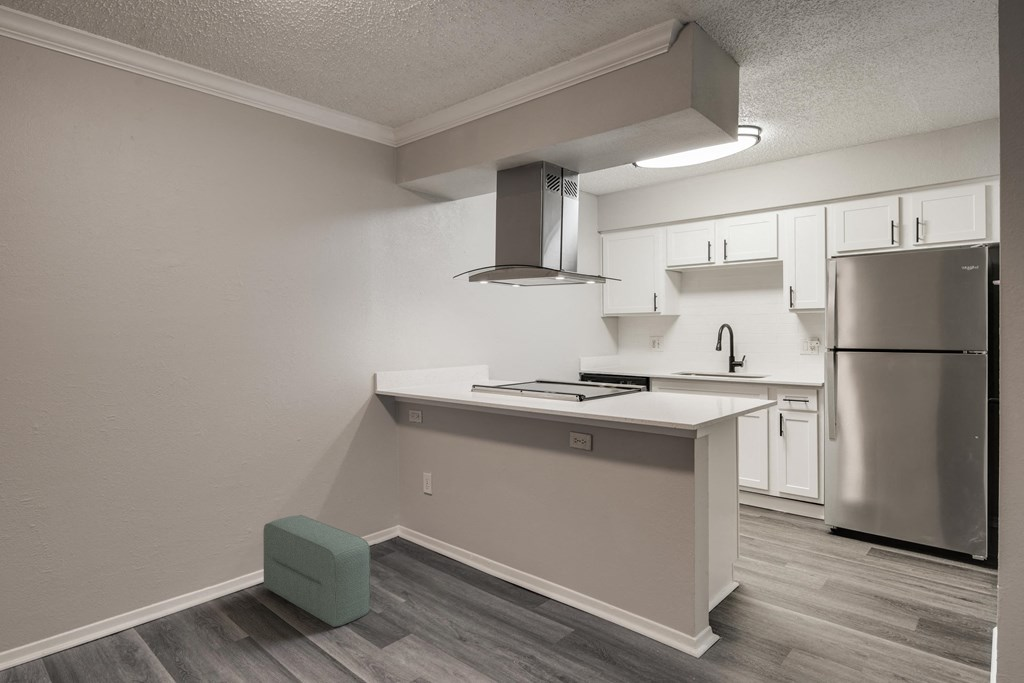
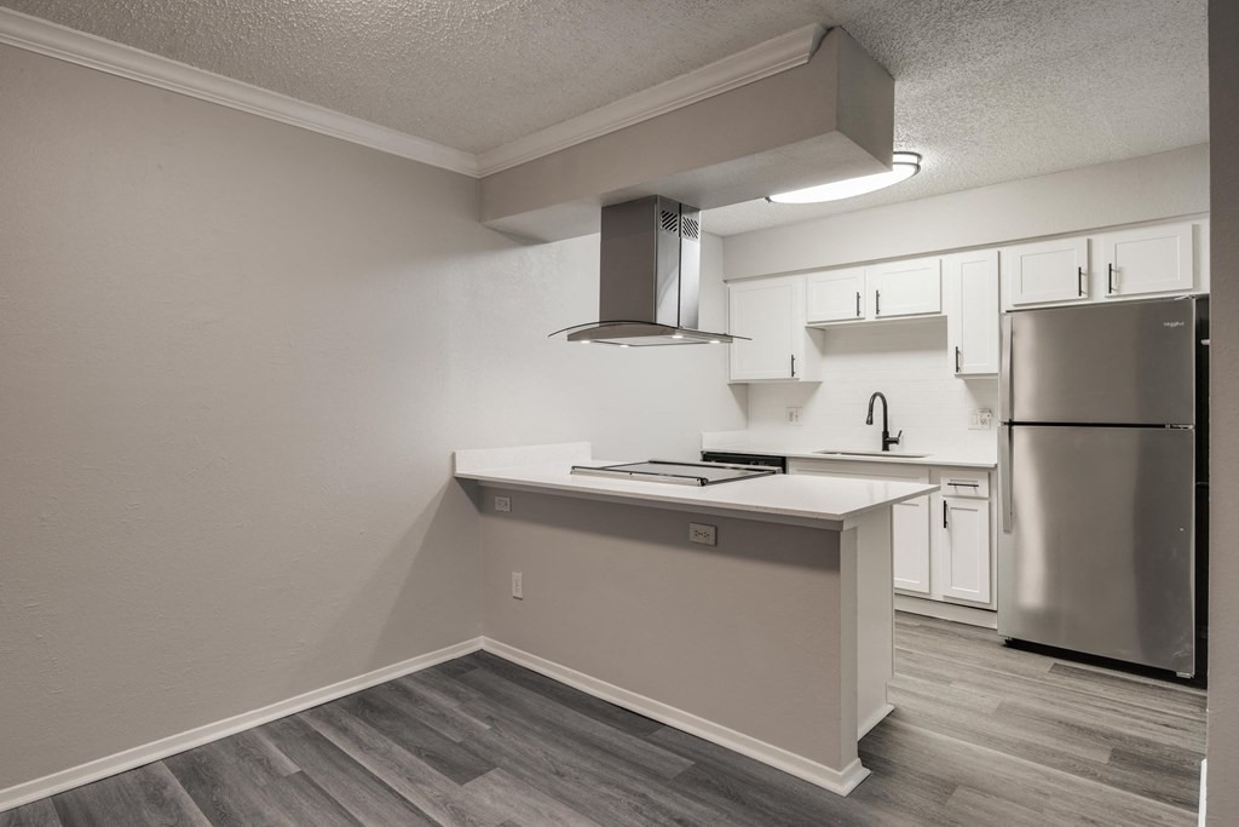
- pouf (314, 564)
